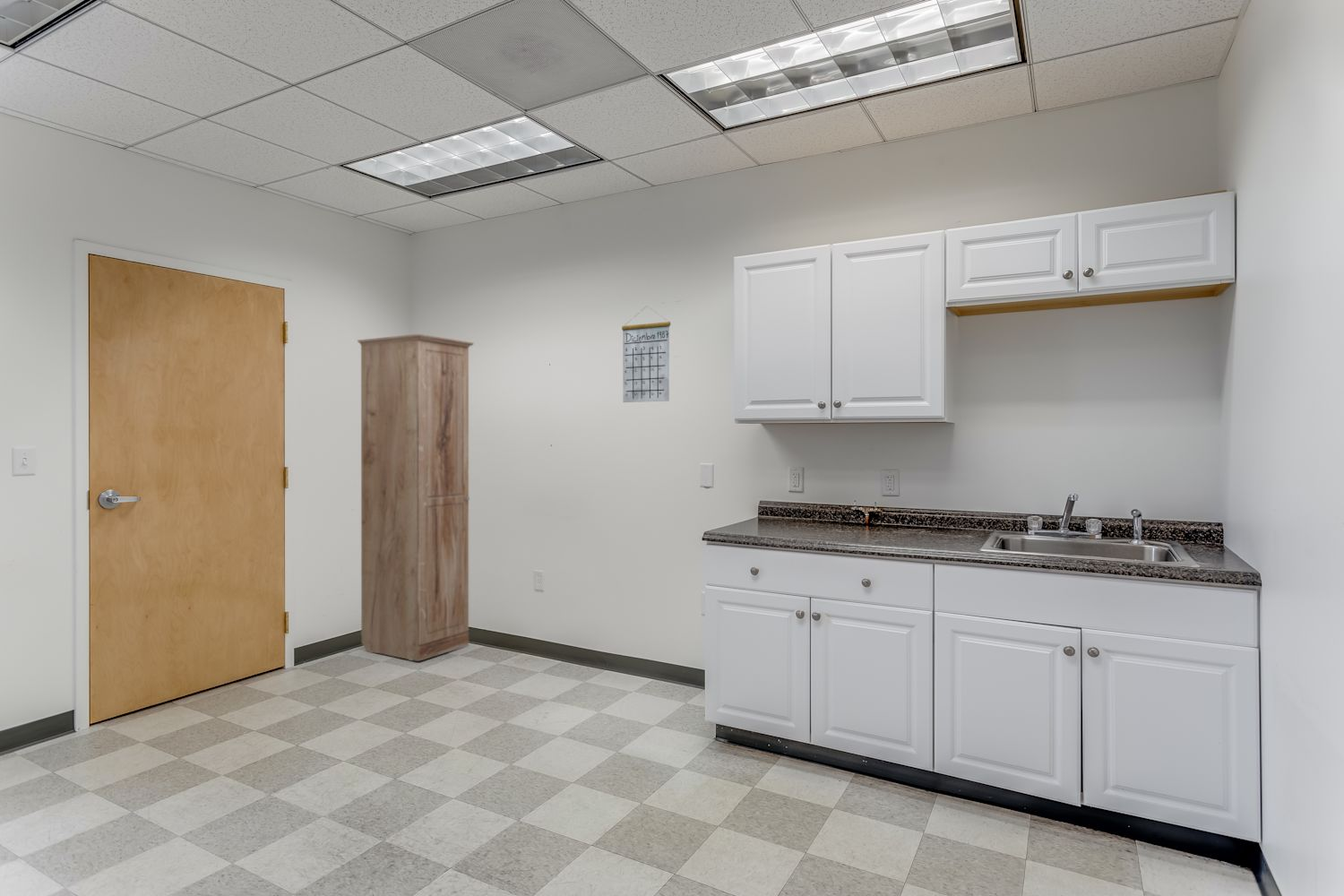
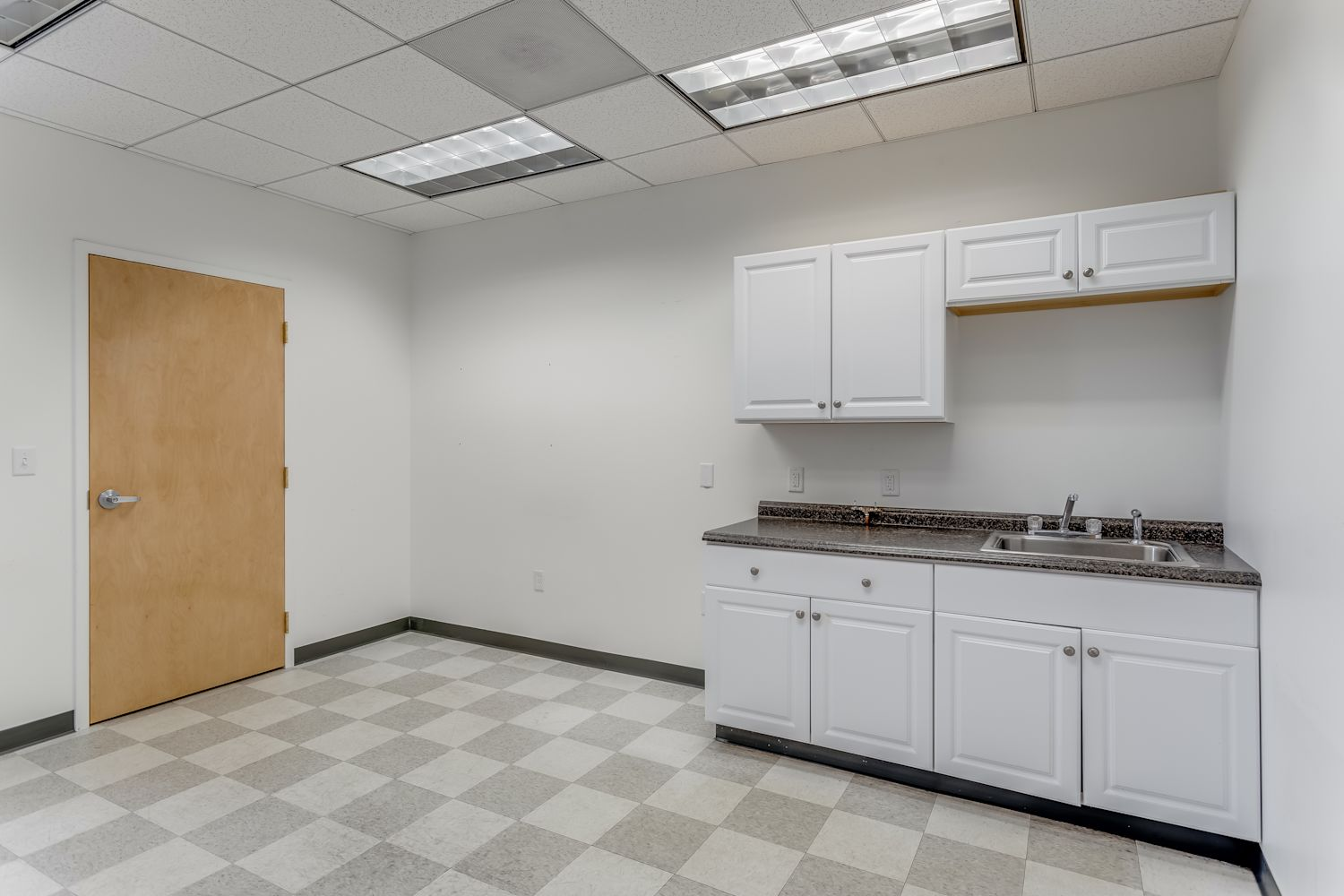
- calendar (645, 353)
- cabinet (417, 495)
